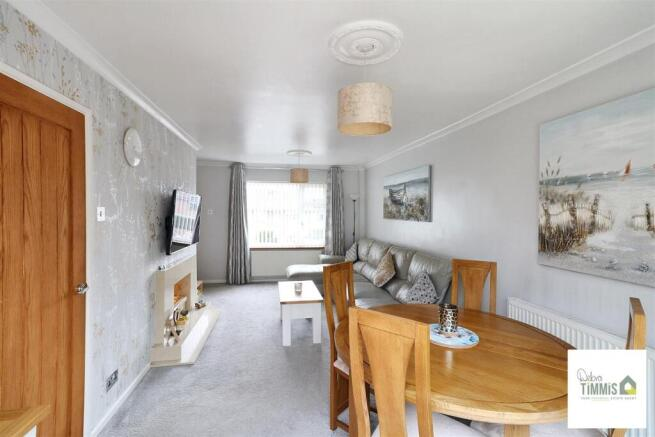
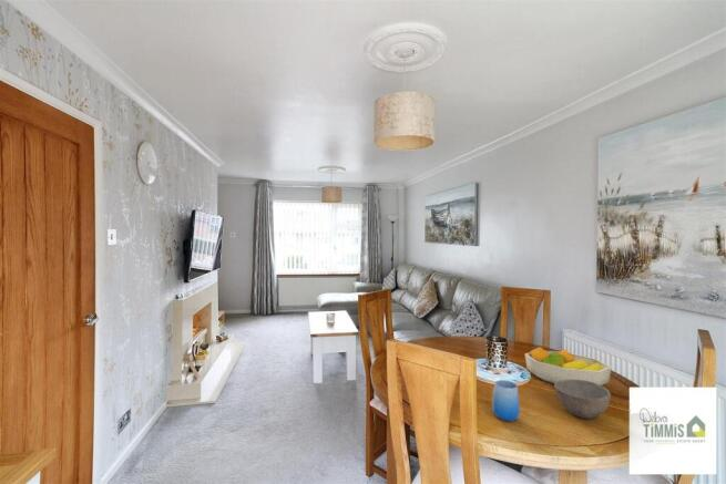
+ cup (505, 400)
+ bowl (581, 400)
+ fruit bowl (565, 365)
